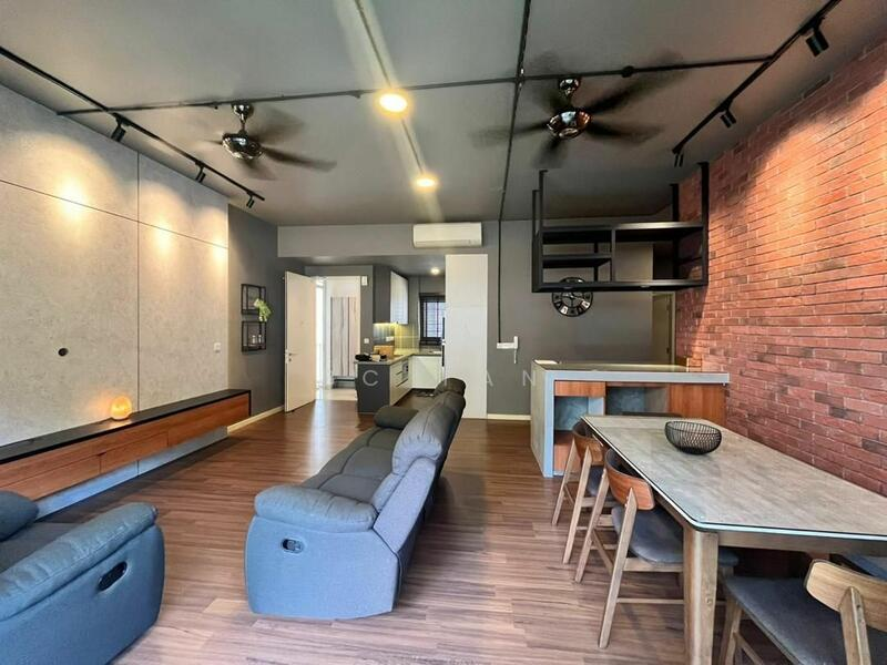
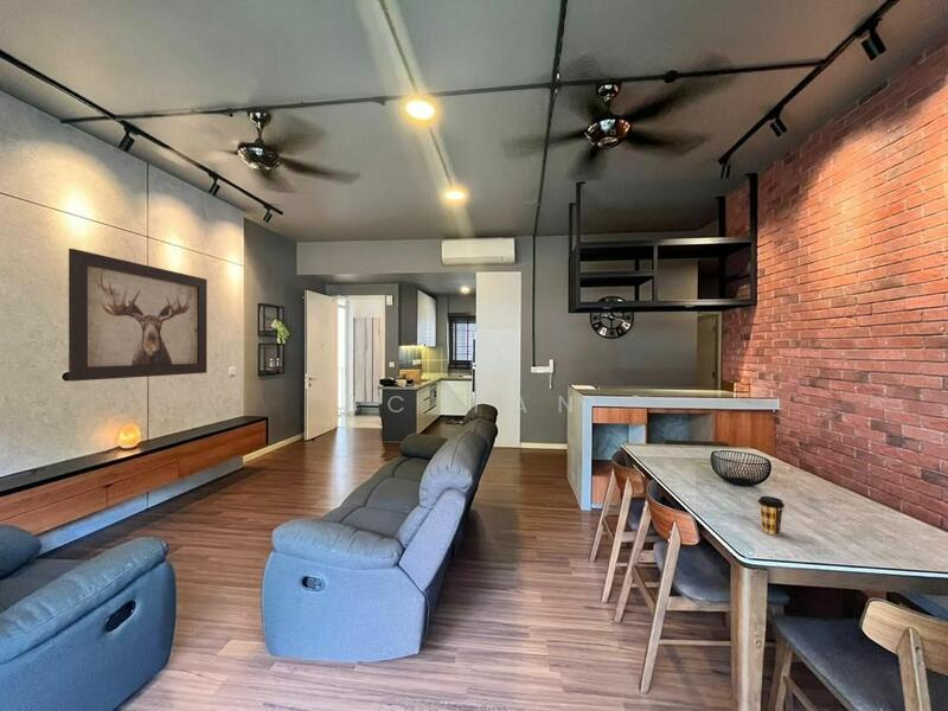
+ wall art (149, 321)
+ coffee cup (770, 515)
